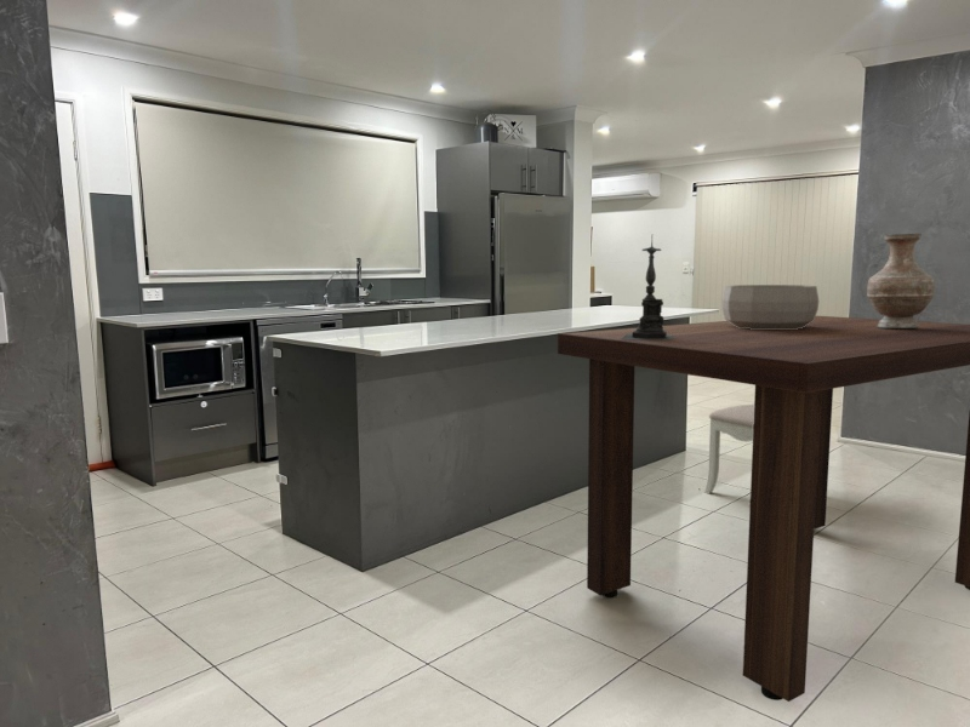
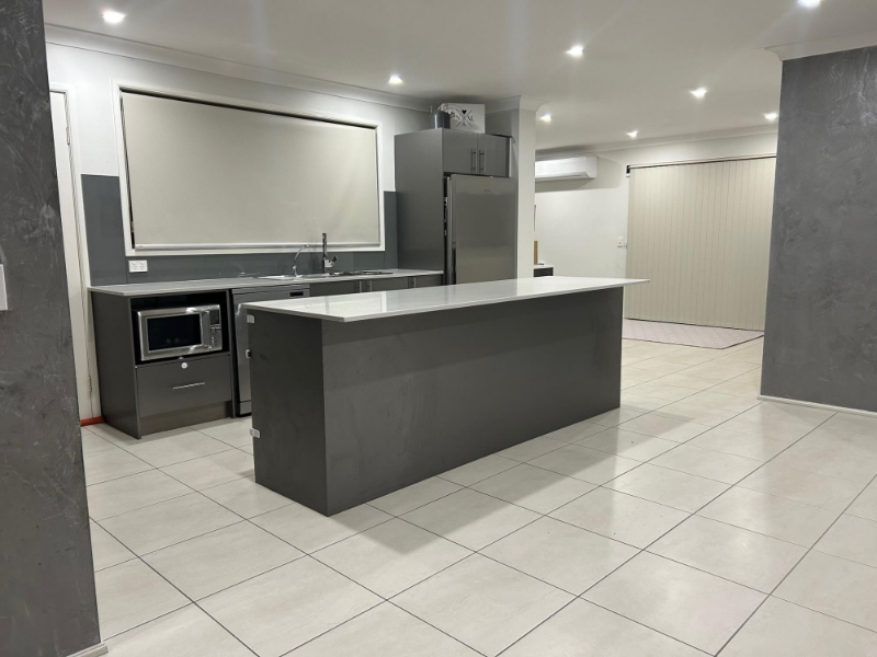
- candle holder (649, 285)
- decorative bowl (769, 305)
- vase (900, 280)
- dining table (798, 464)
- dining chair (753, 413)
